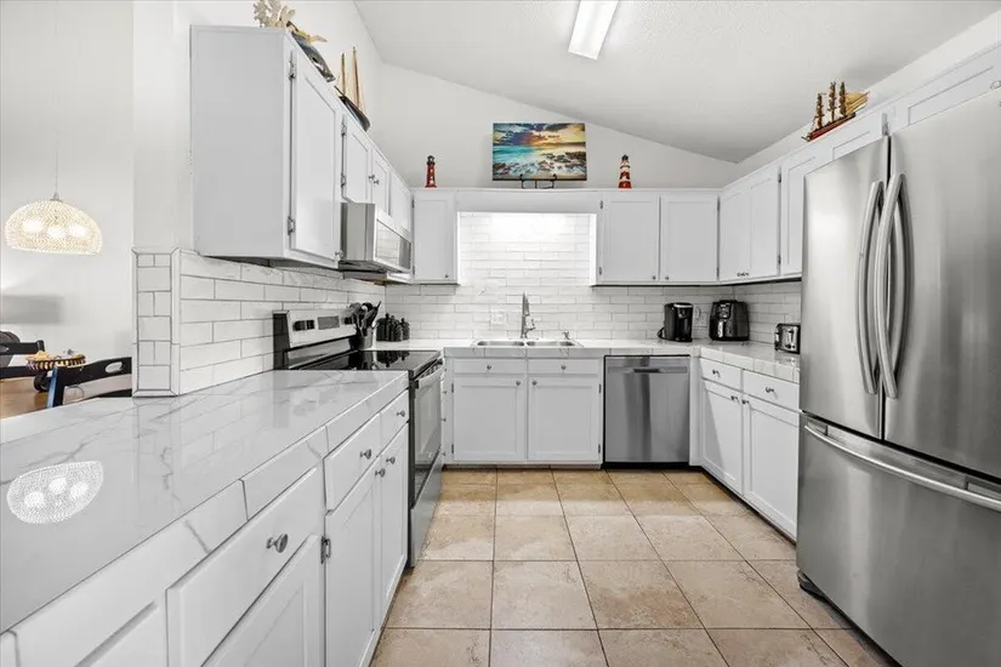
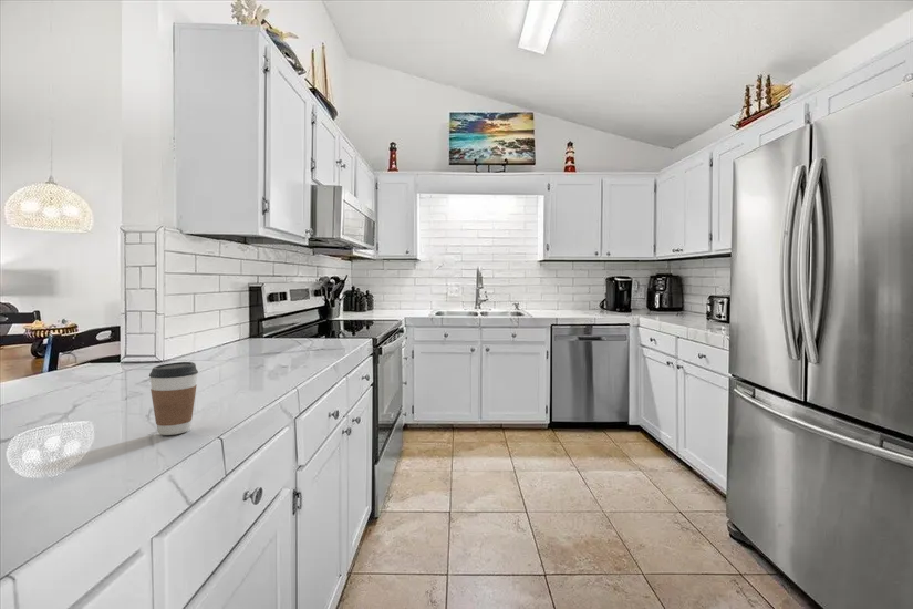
+ coffee cup (174, 398)
